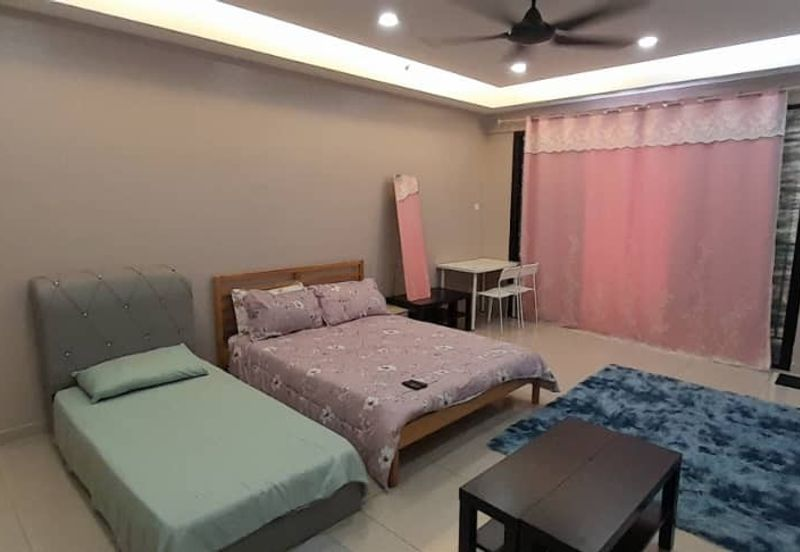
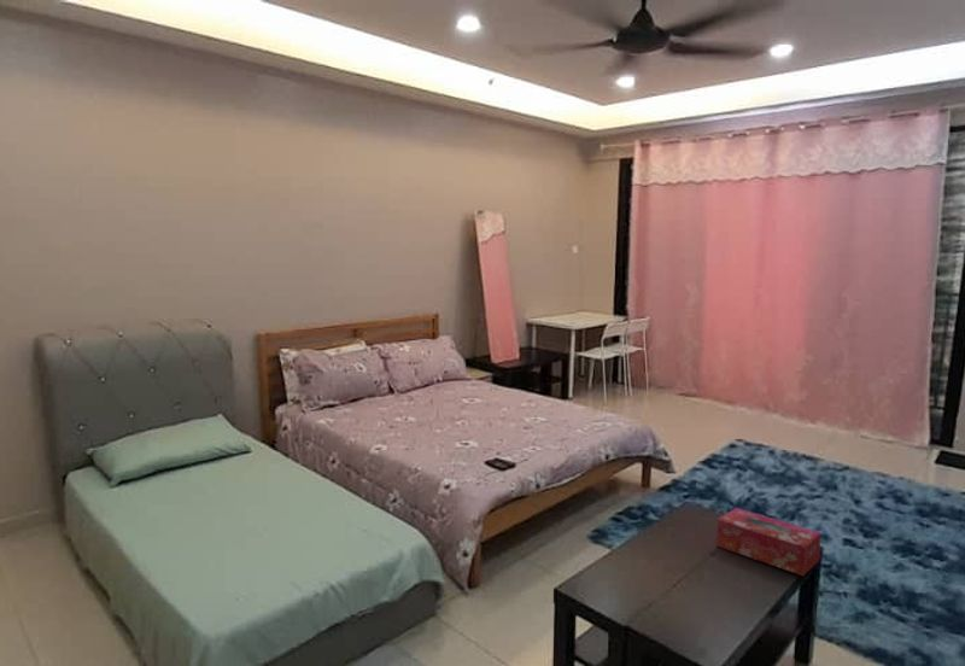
+ tissue box (767, 539)
